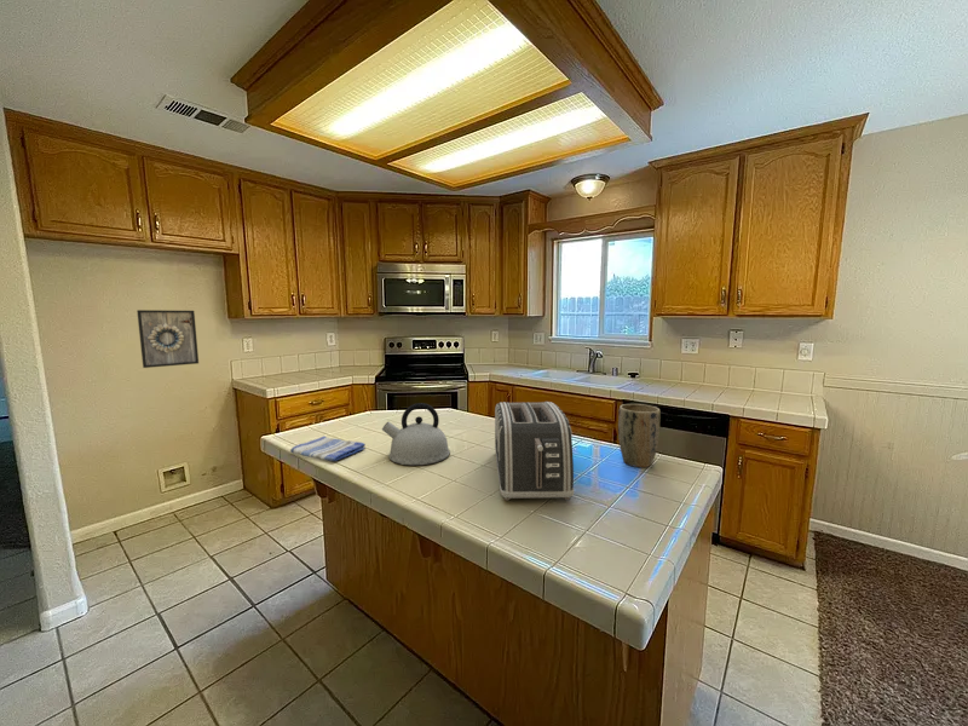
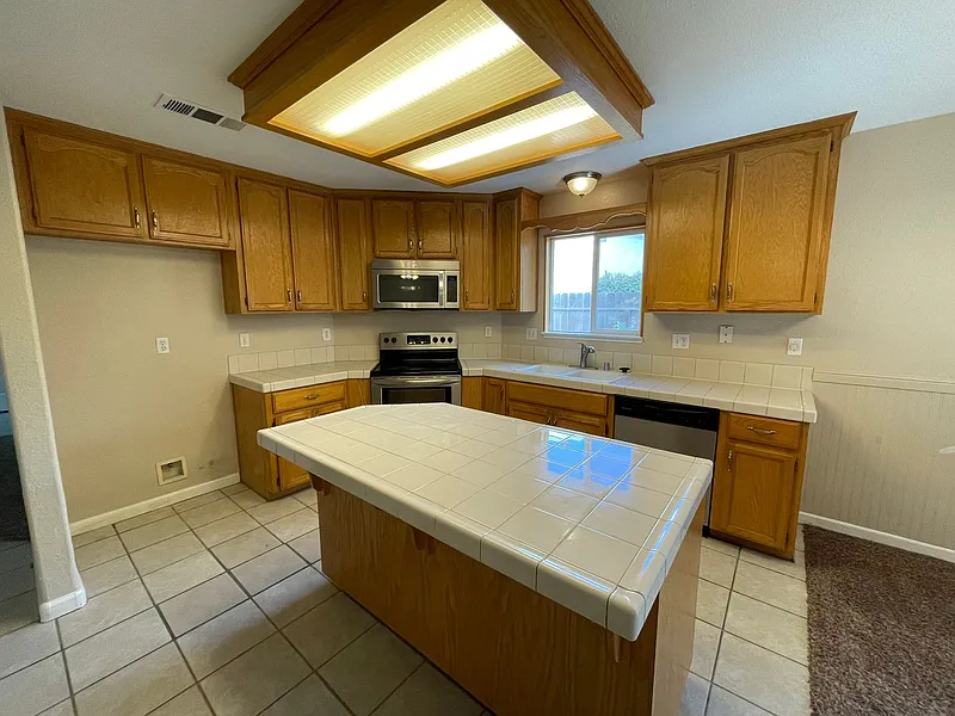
- plant pot (638, 434)
- kettle (415, 428)
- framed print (169, 338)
- dish towel (328, 448)
- toaster (529, 440)
